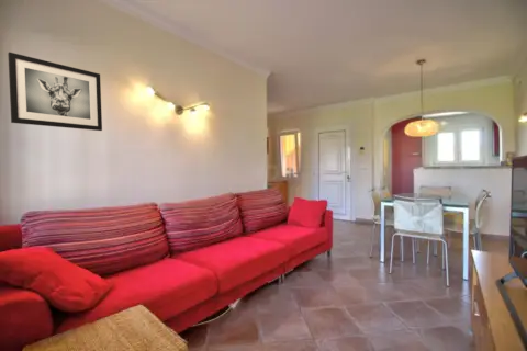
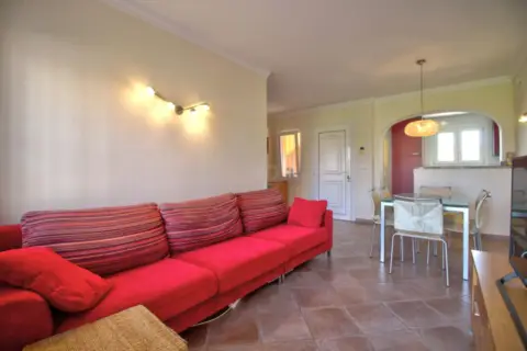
- wall art (59, 95)
